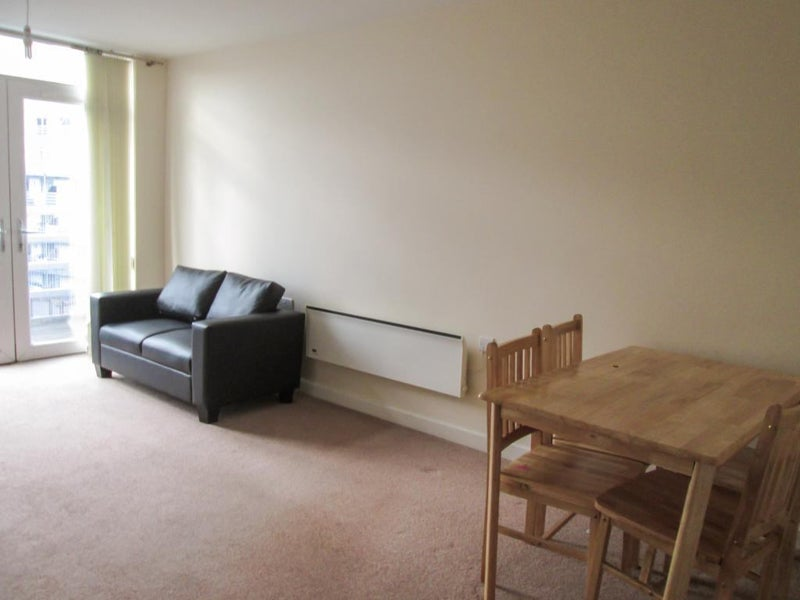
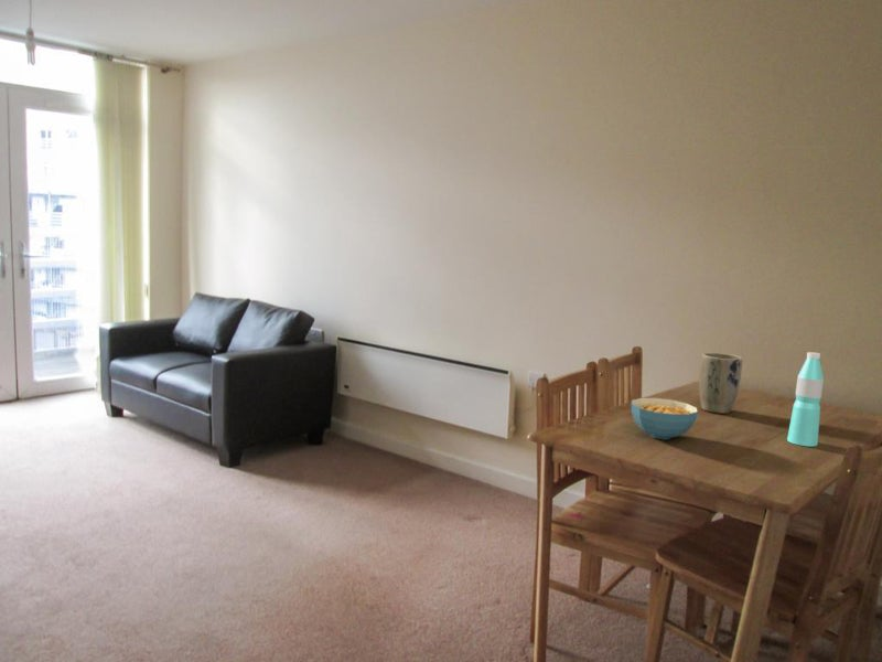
+ water bottle (807, 397)
+ plant pot (719, 383)
+ cereal bowl (662, 420)
